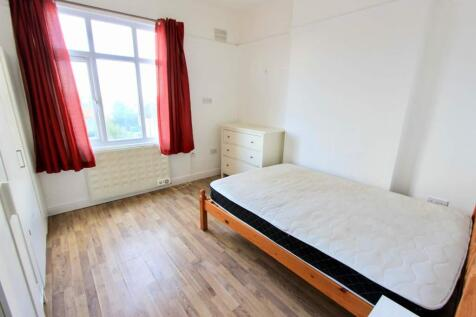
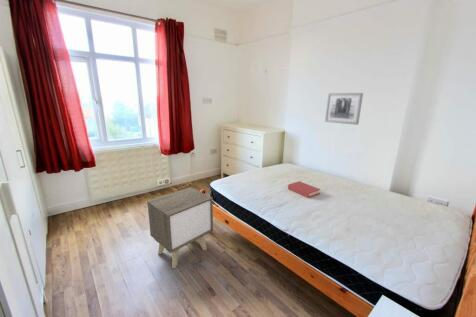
+ wall art (342, 108)
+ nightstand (182, 226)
+ book (303, 189)
